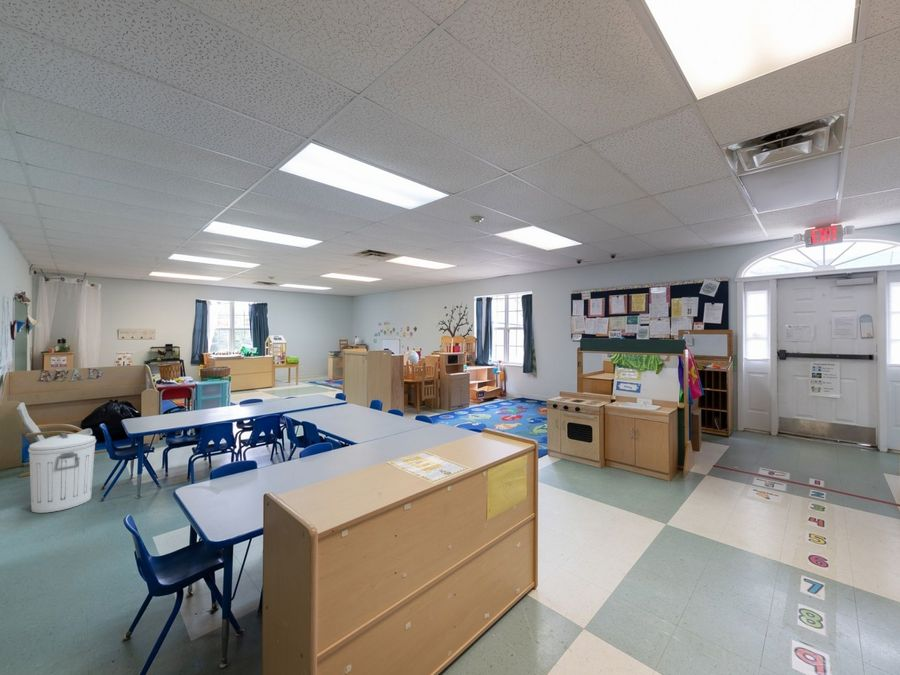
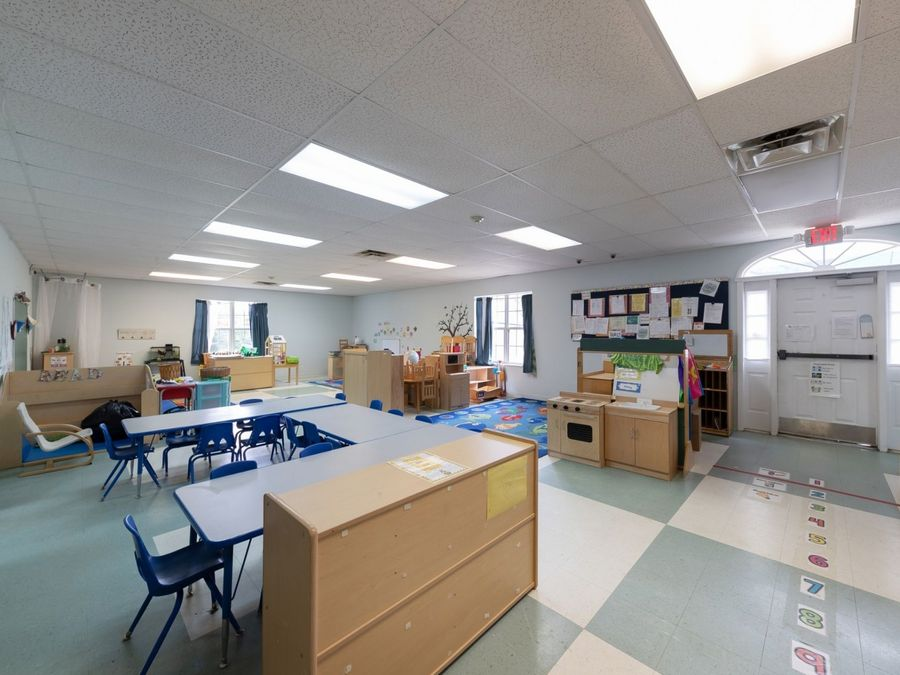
- trash can (63, 468)
